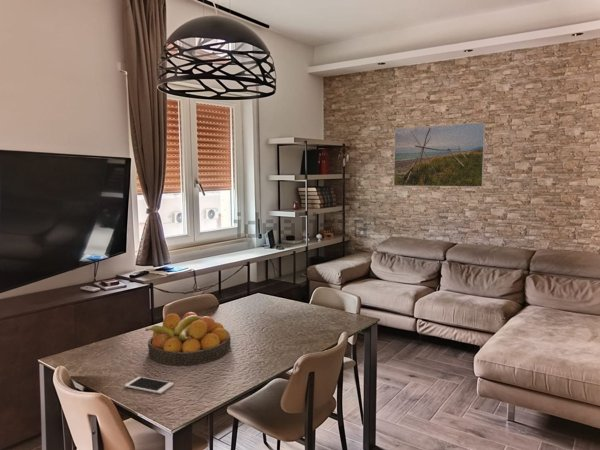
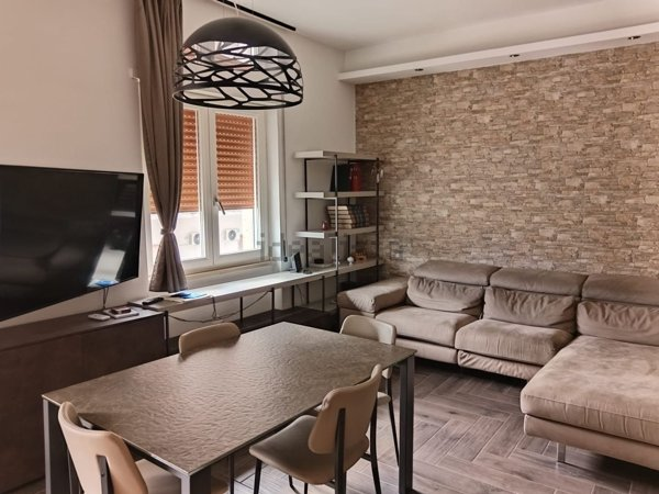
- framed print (436, 156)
- fruit bowl (189, 332)
- cell phone (149, 384)
